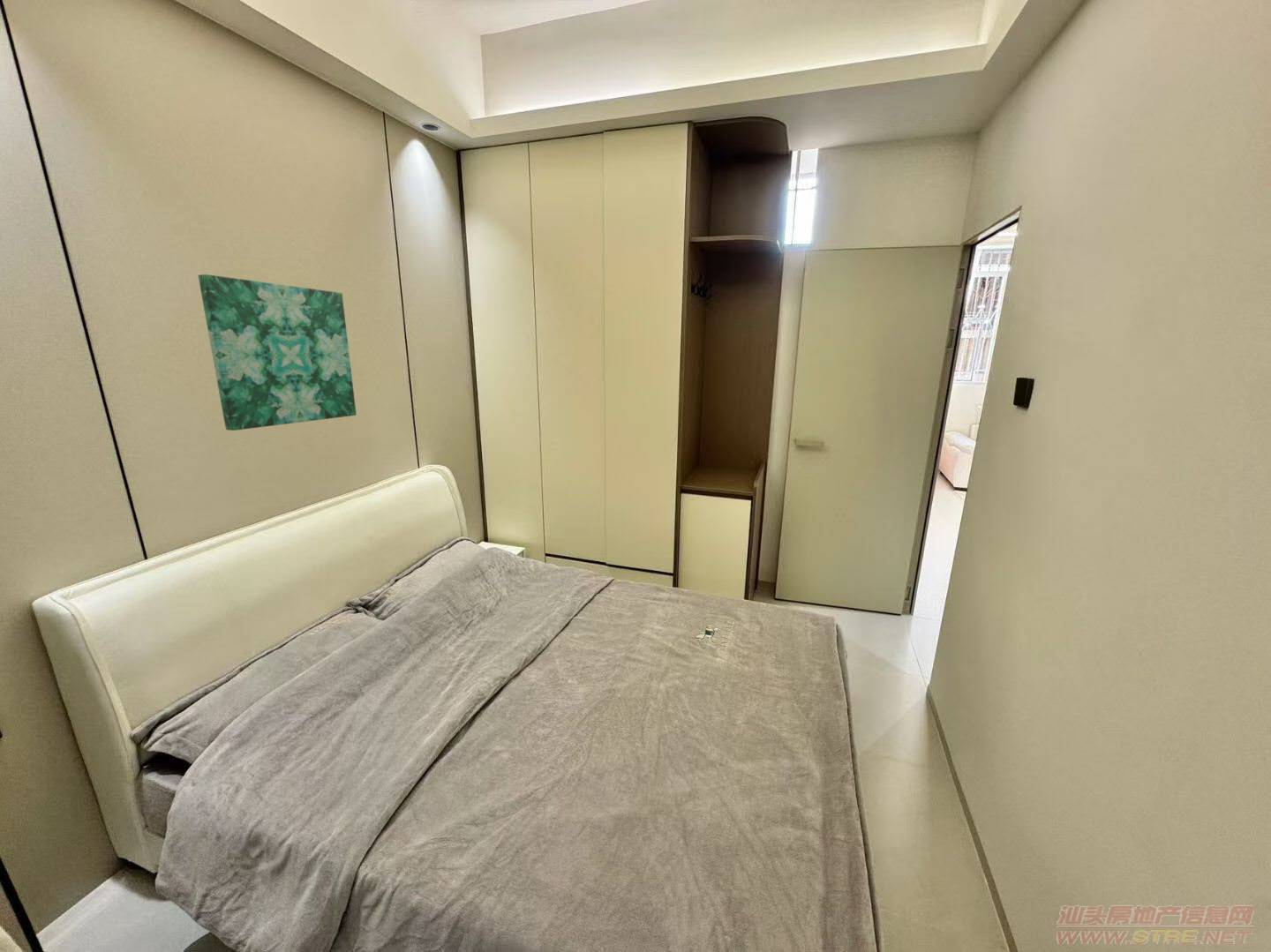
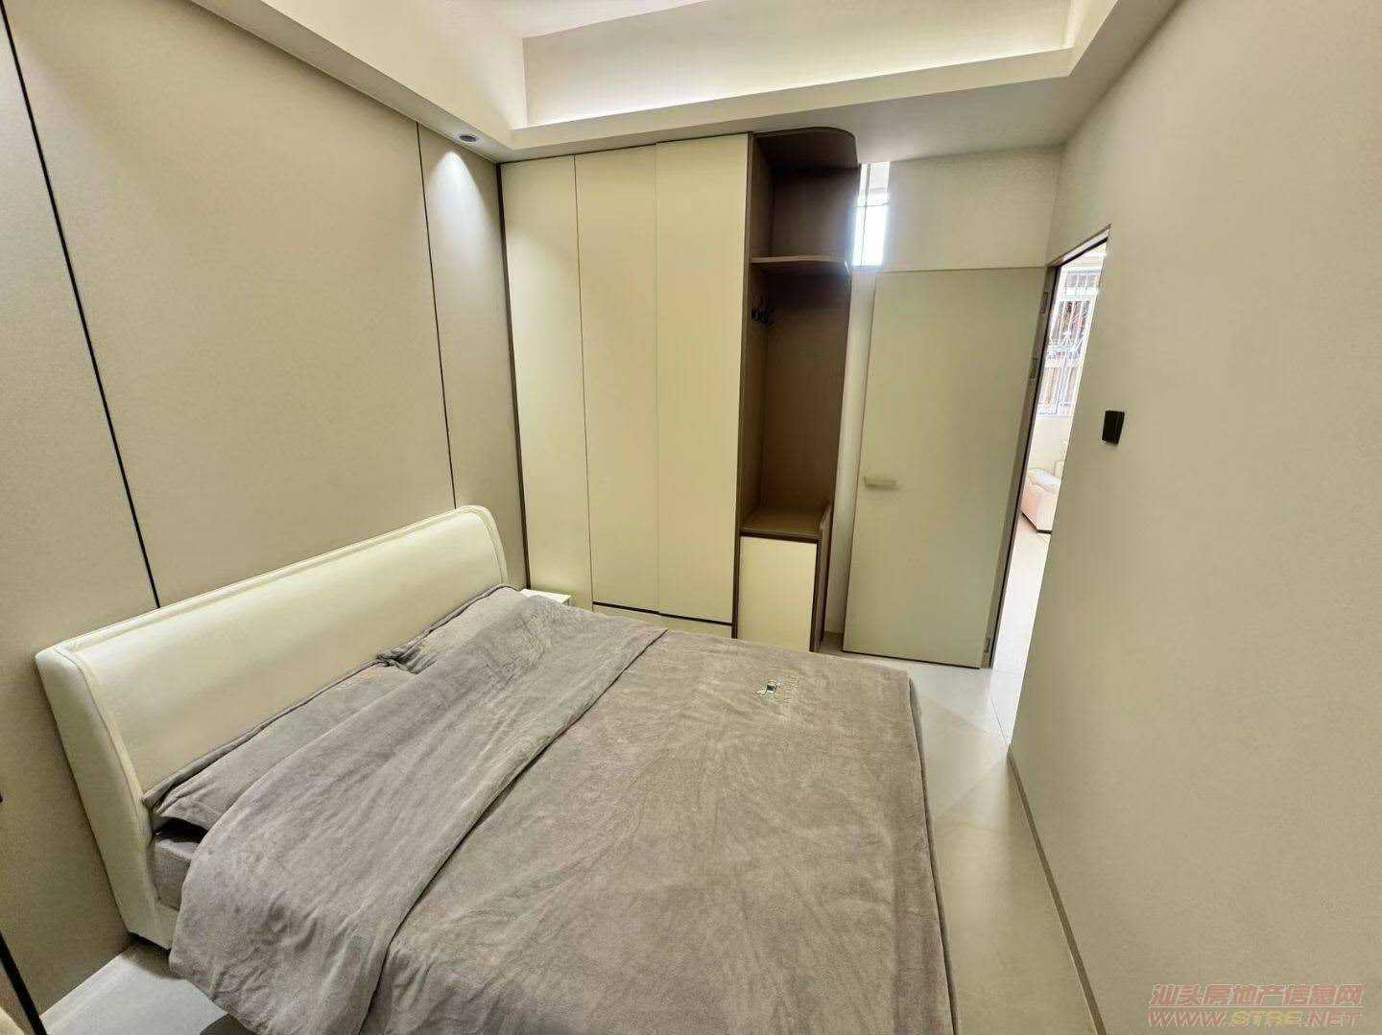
- wall art (289, 356)
